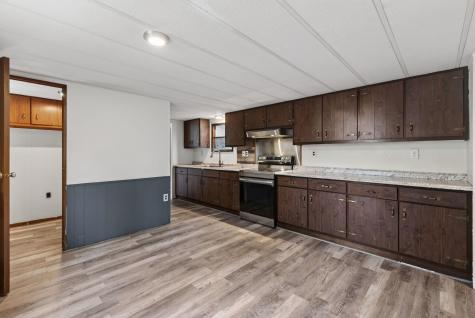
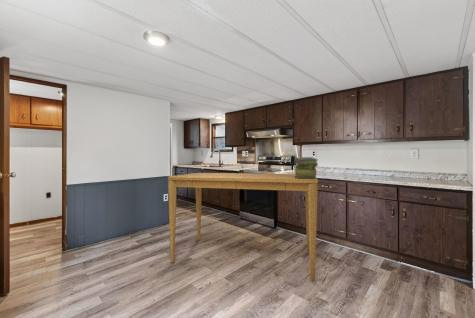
+ dining table (244, 188)
+ stack of books (306, 167)
